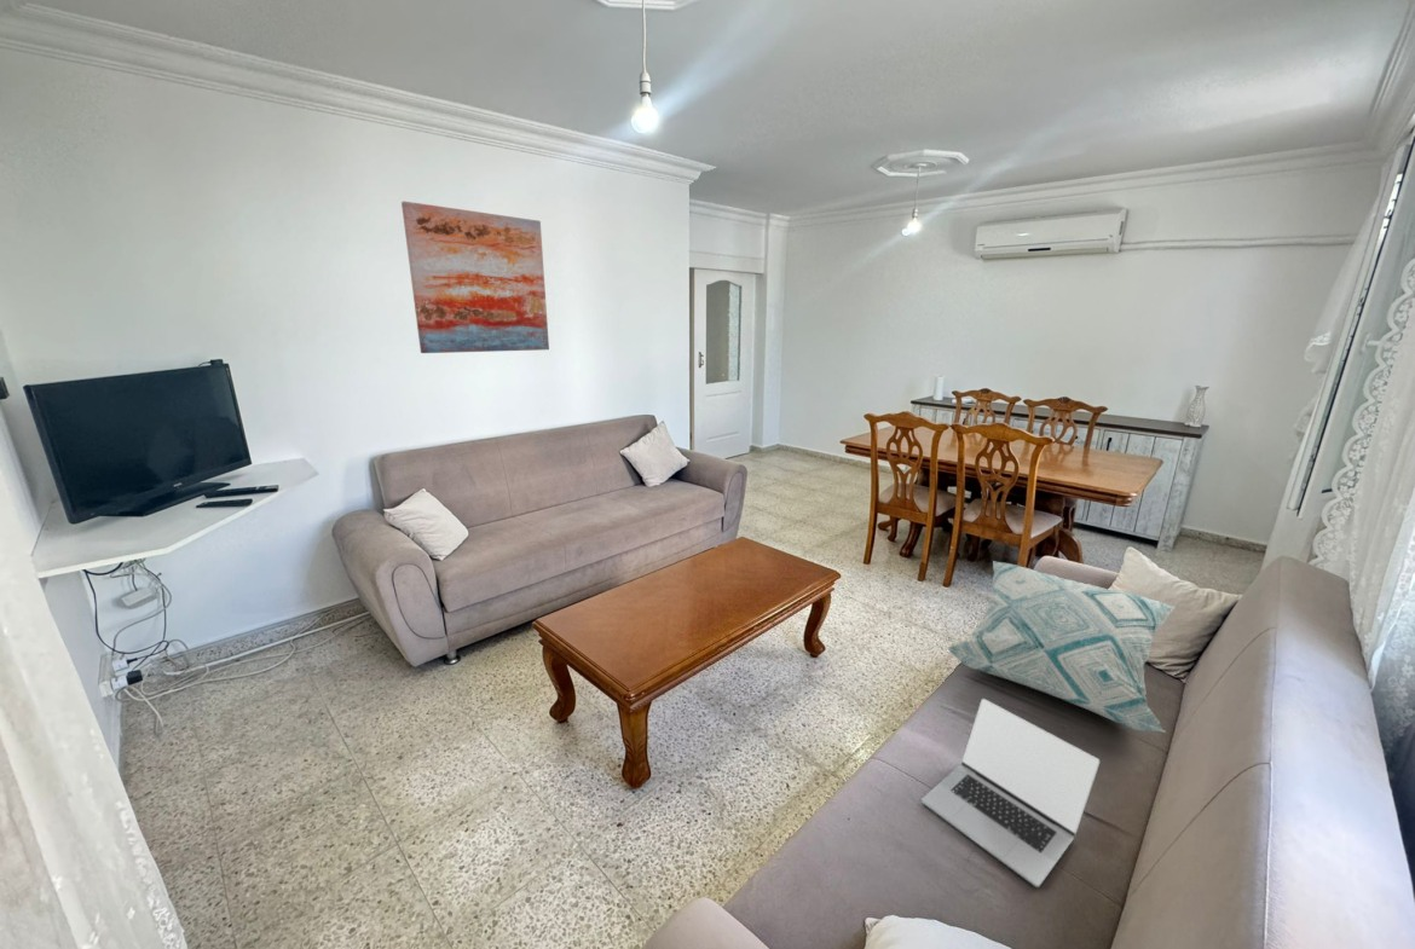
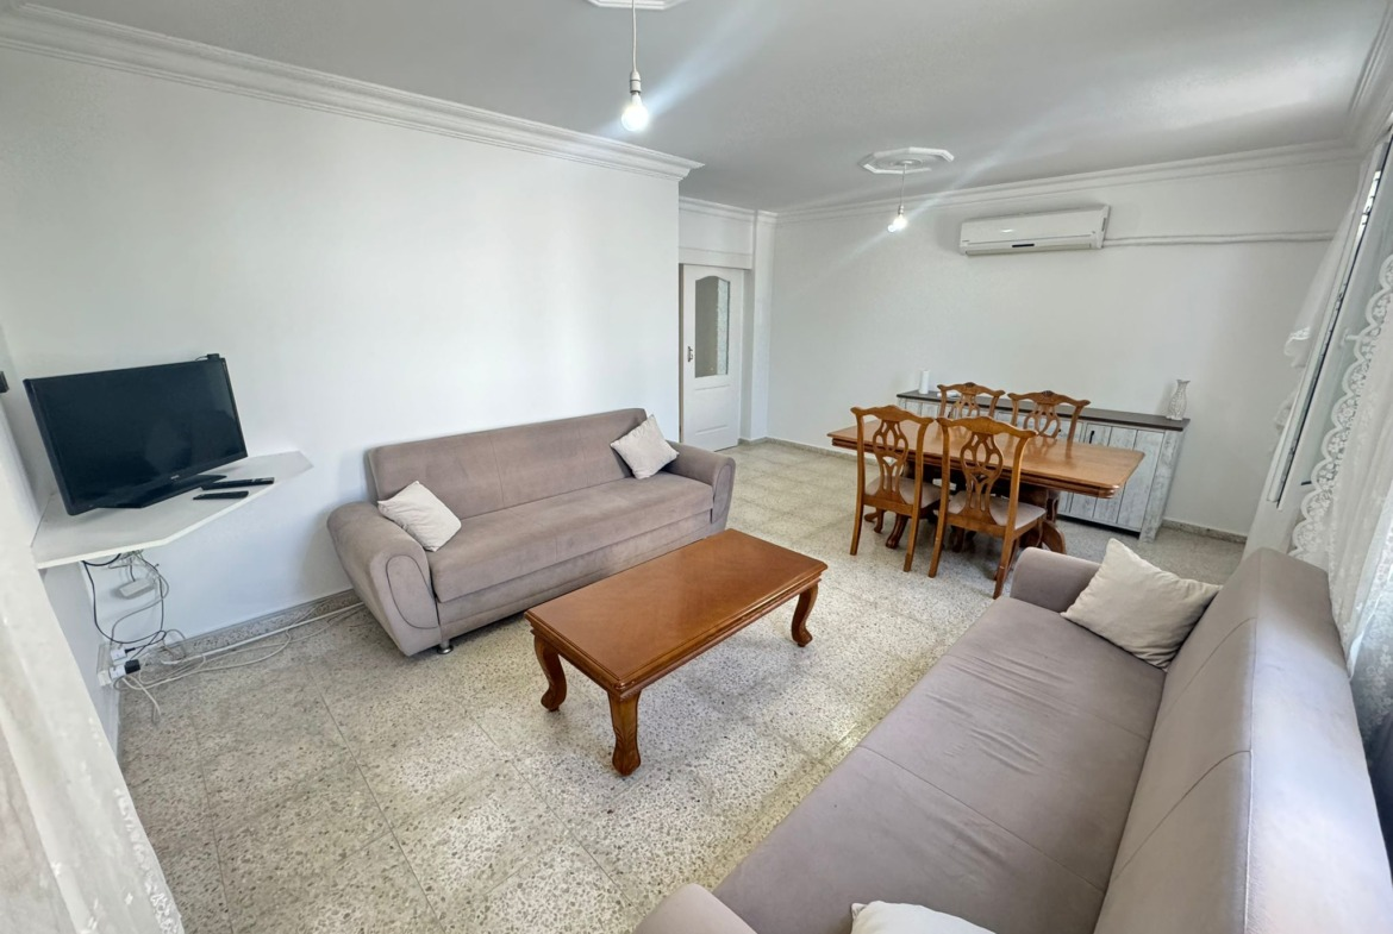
- decorative pillow (1061, 632)
- laptop (1006, 782)
- wall art (483, 283)
